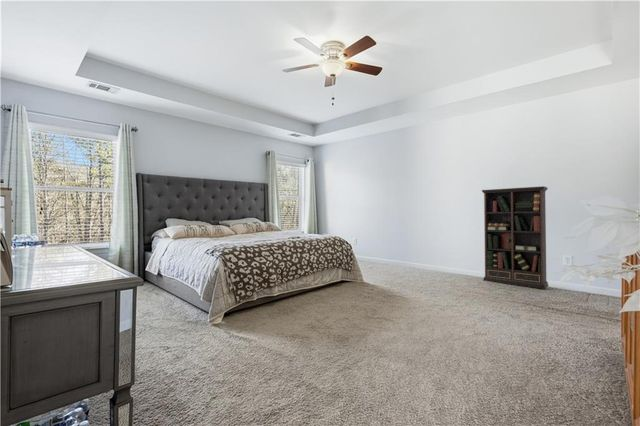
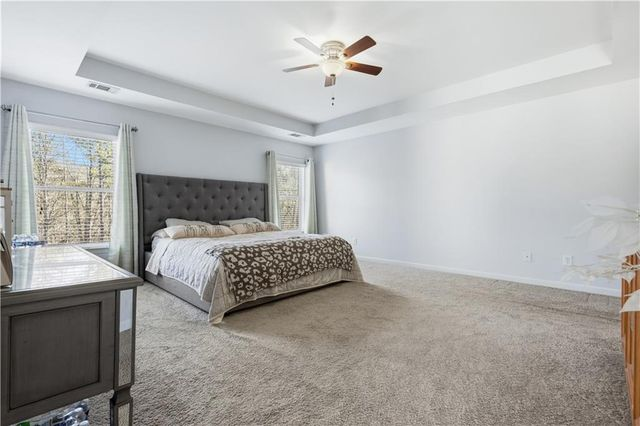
- bookcase (513, 235)
